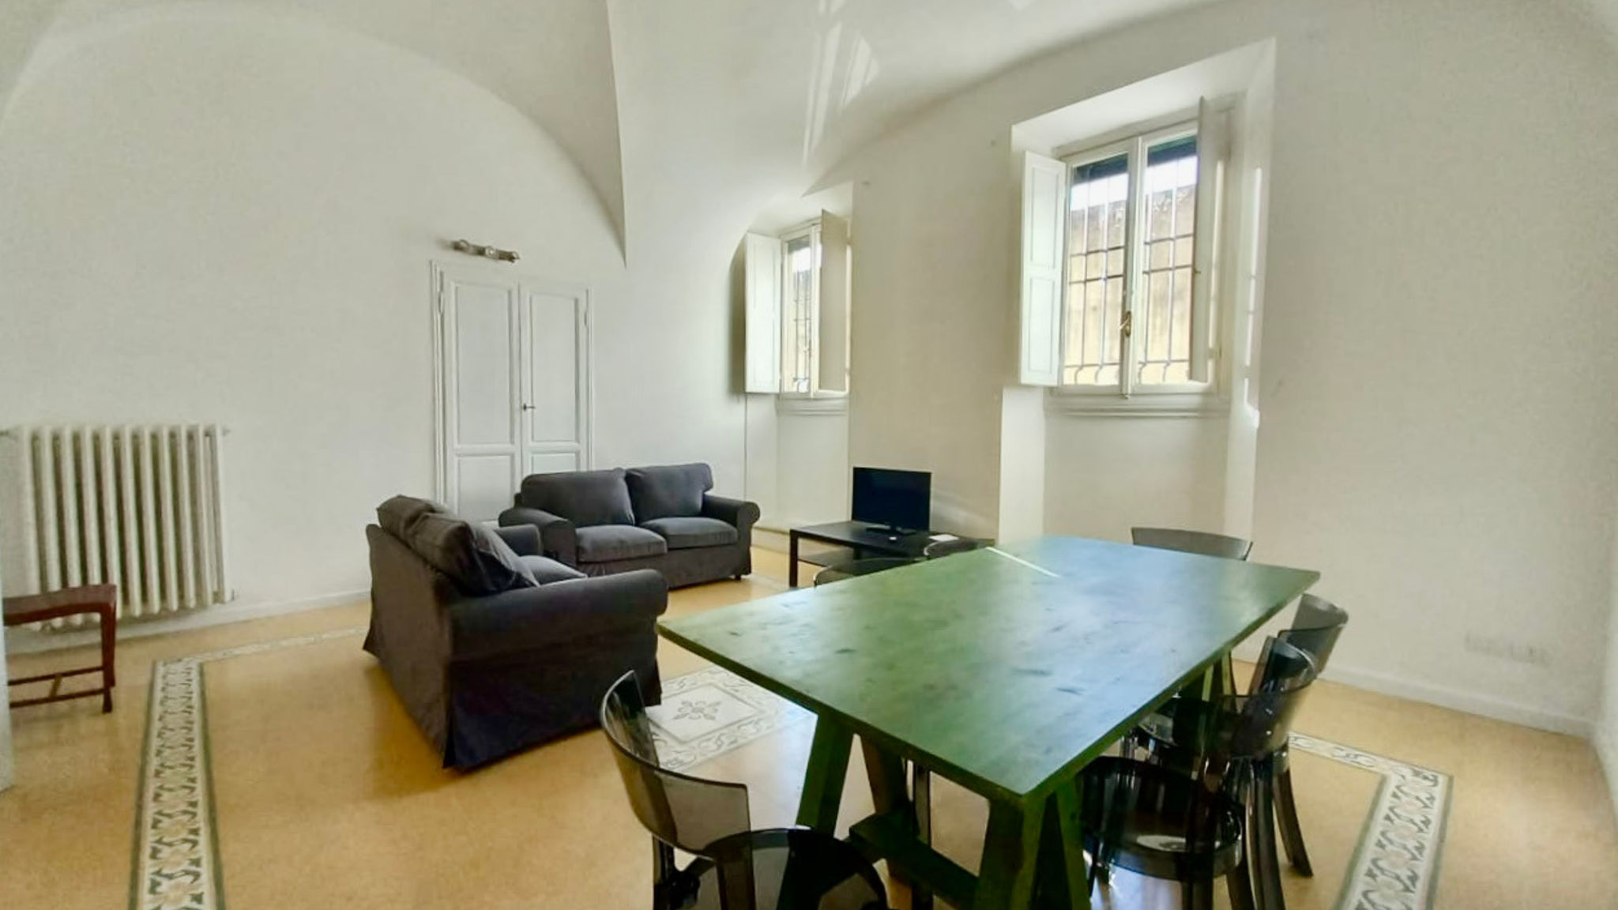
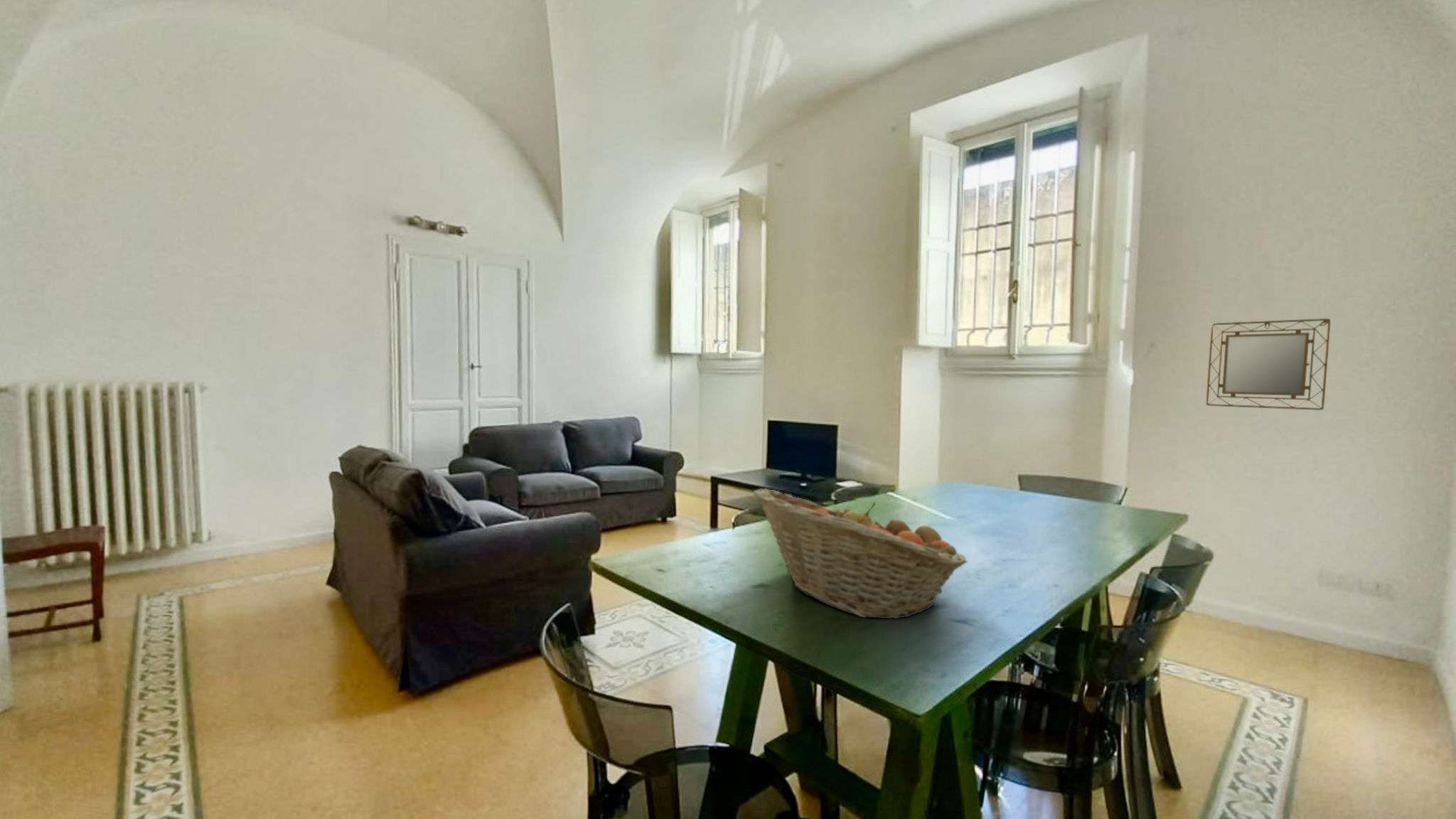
+ home mirror (1264, 364)
+ fruit basket (851, 540)
